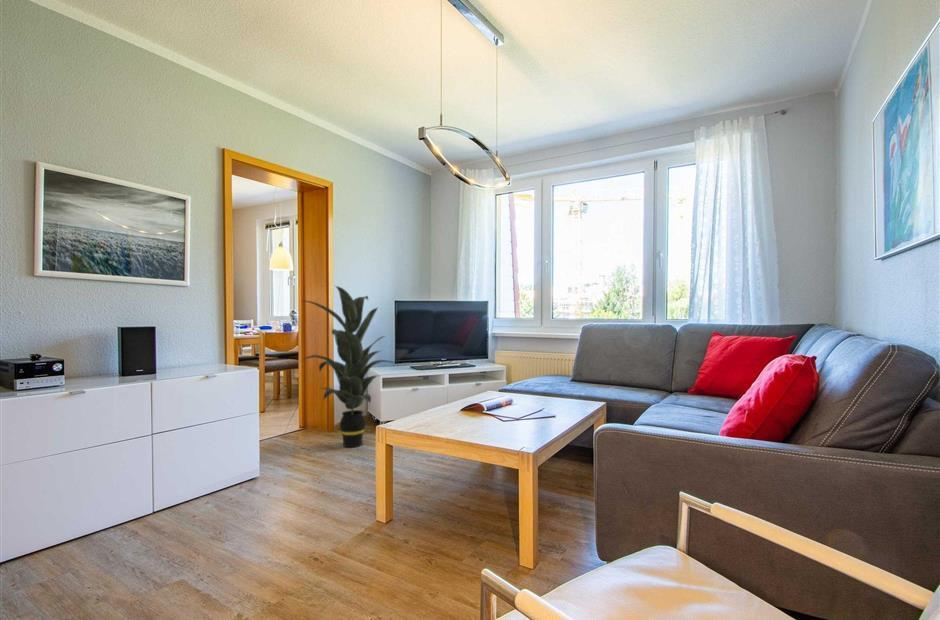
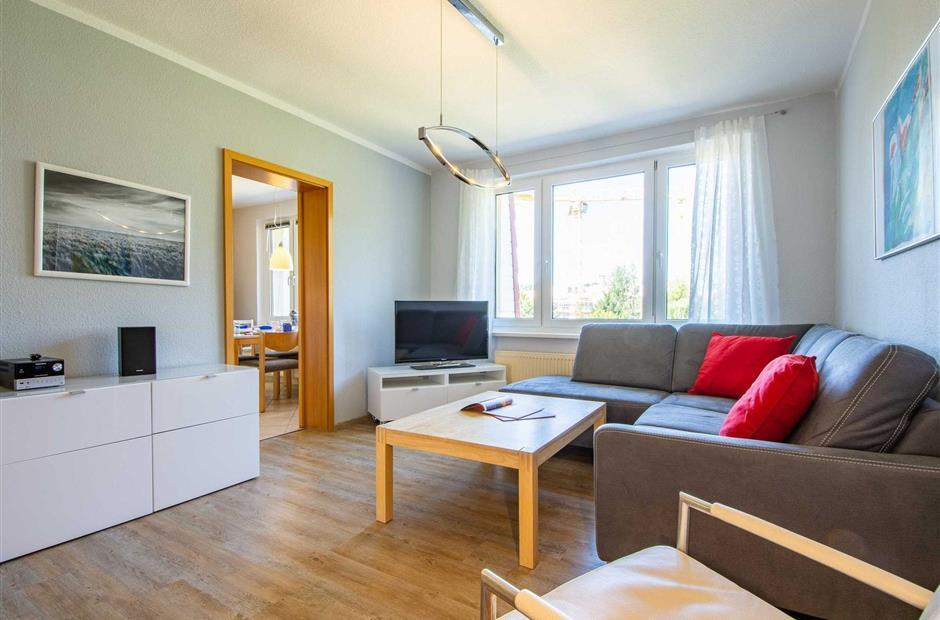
- indoor plant (345, 365)
